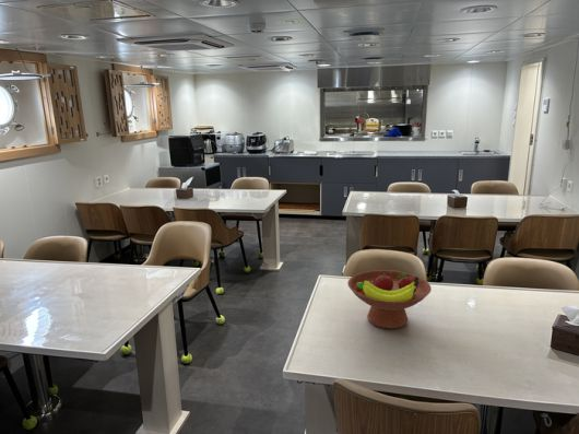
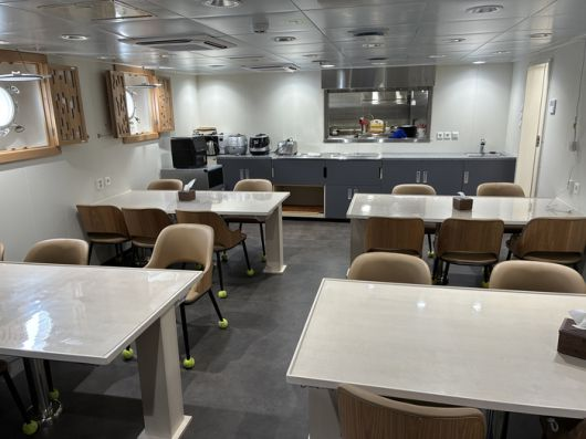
- fruit bowl (388, 295)
